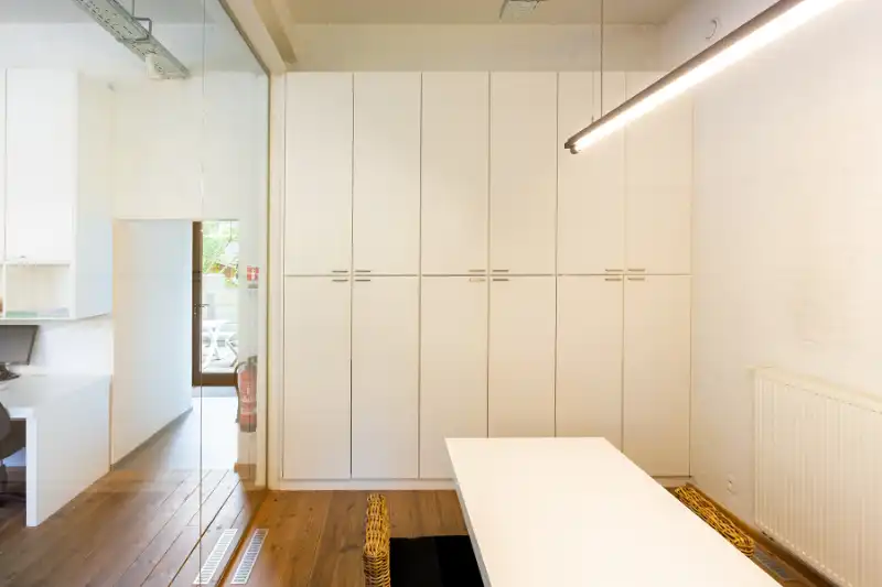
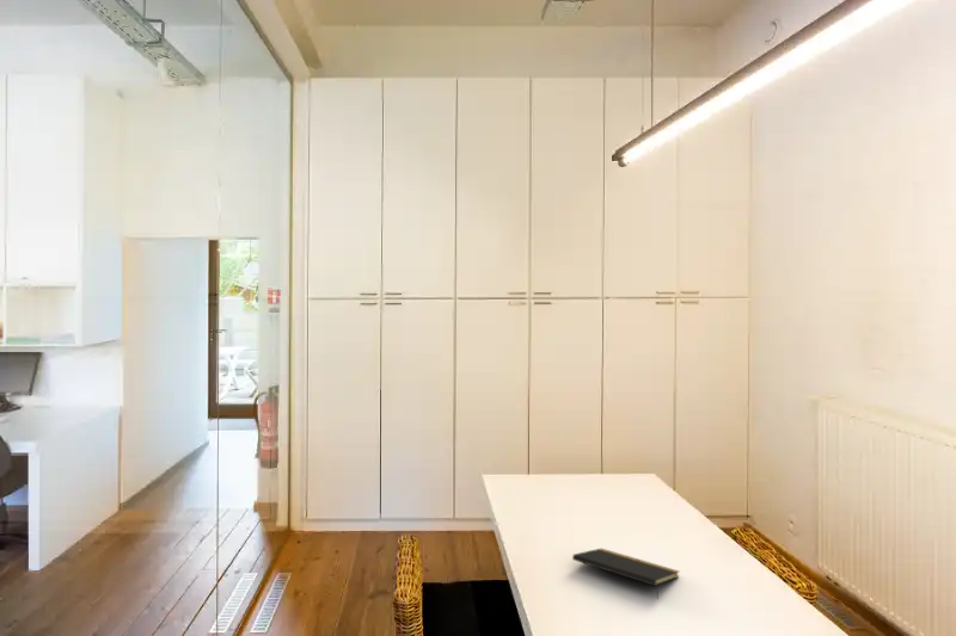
+ notepad (625, 564)
